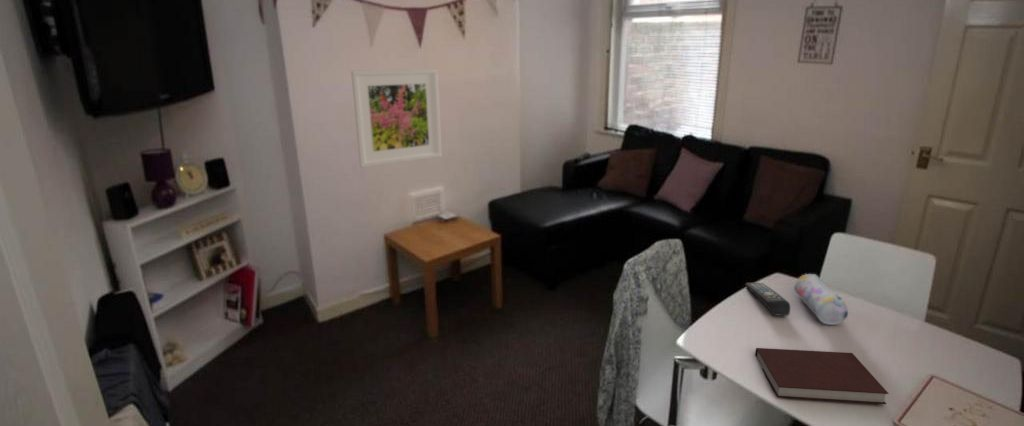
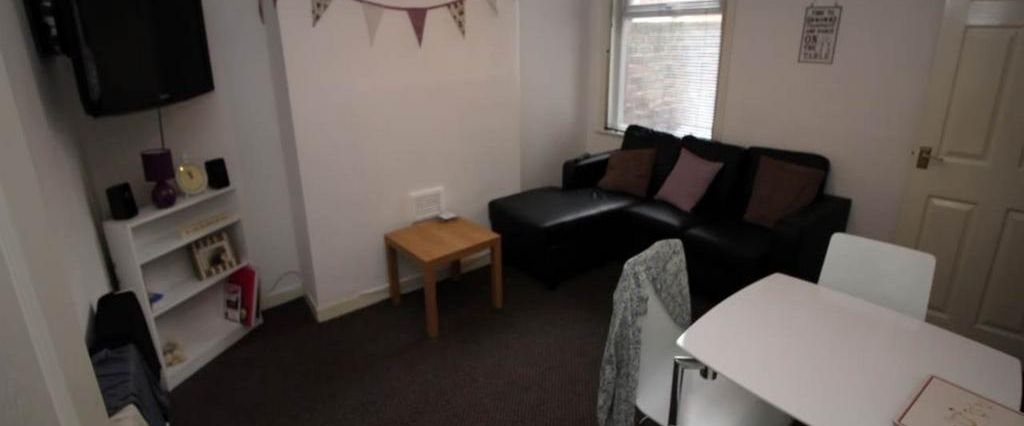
- pencil case (819, 297)
- notebook (816, 373)
- remote control (767, 296)
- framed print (399, 116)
